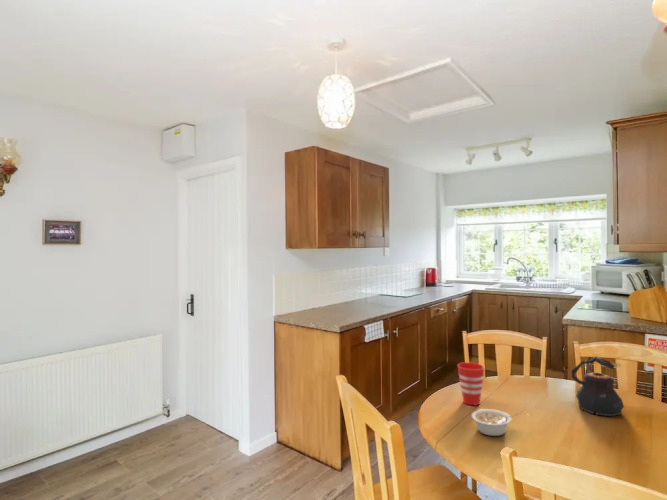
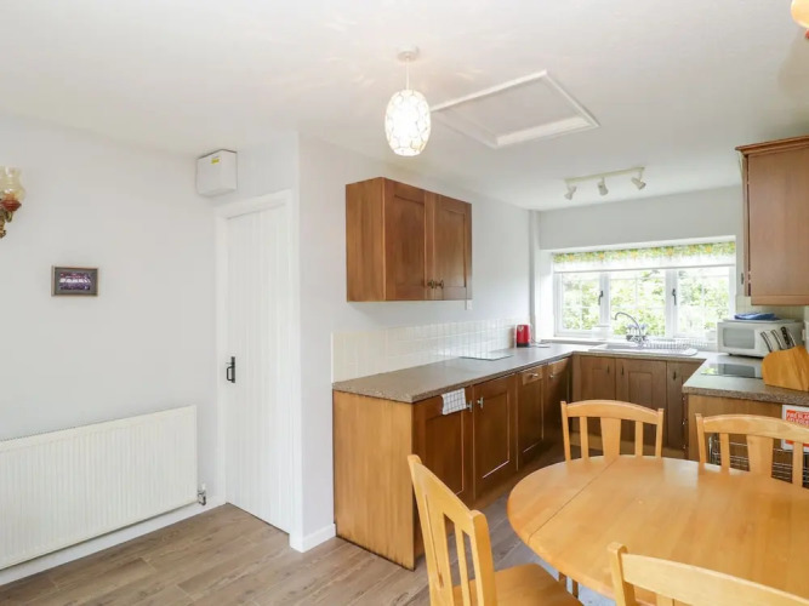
- cup (471, 384)
- teapot (596, 383)
- legume (492, 421)
